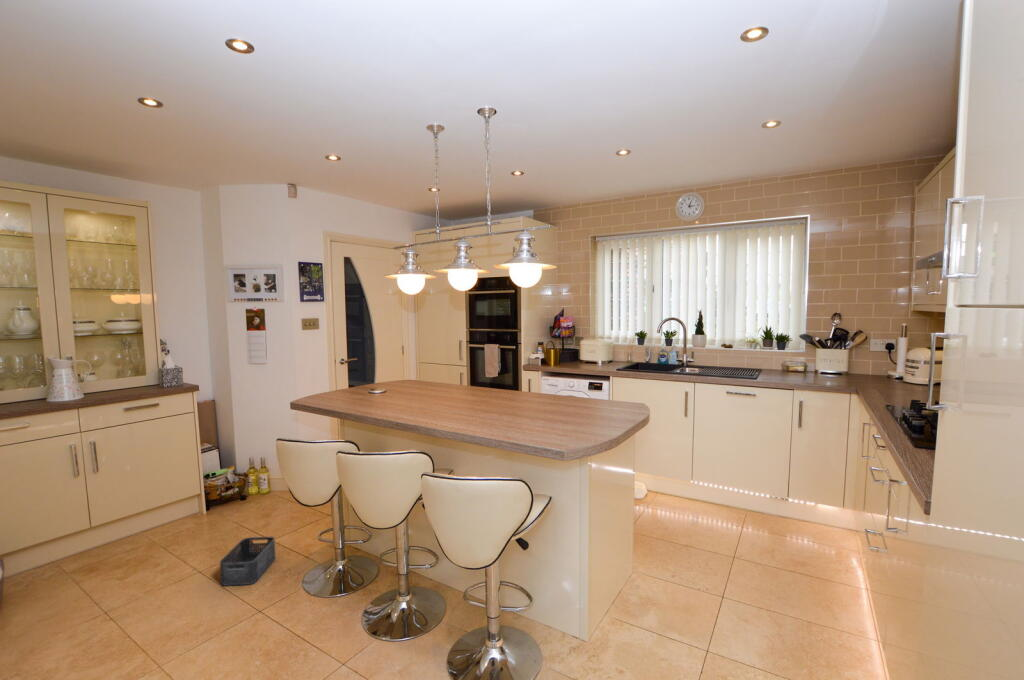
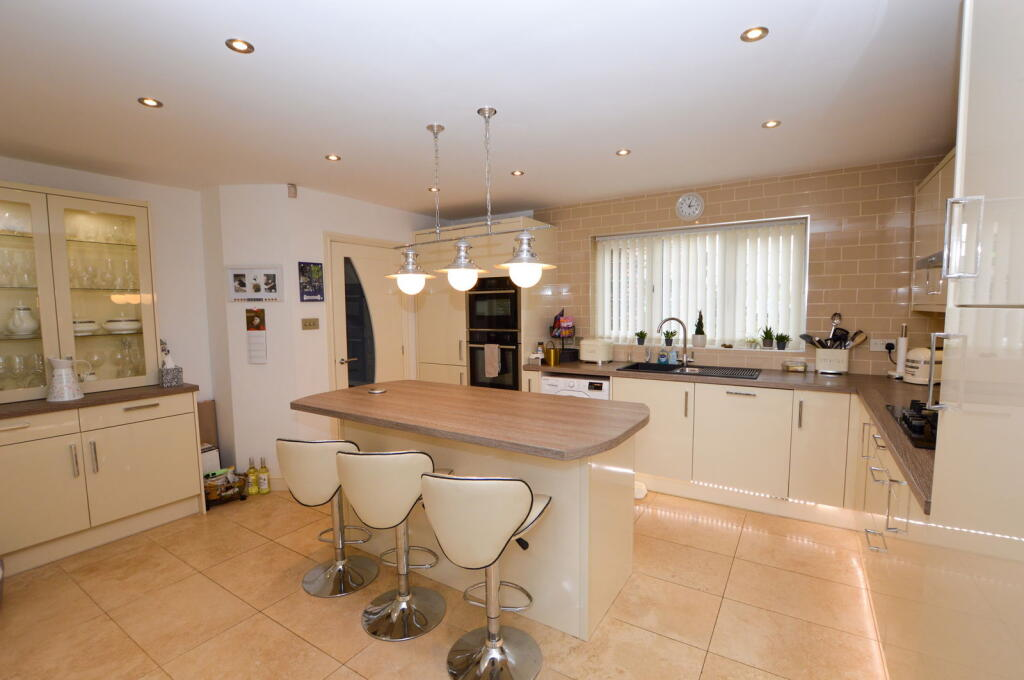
- storage bin (249, 559)
